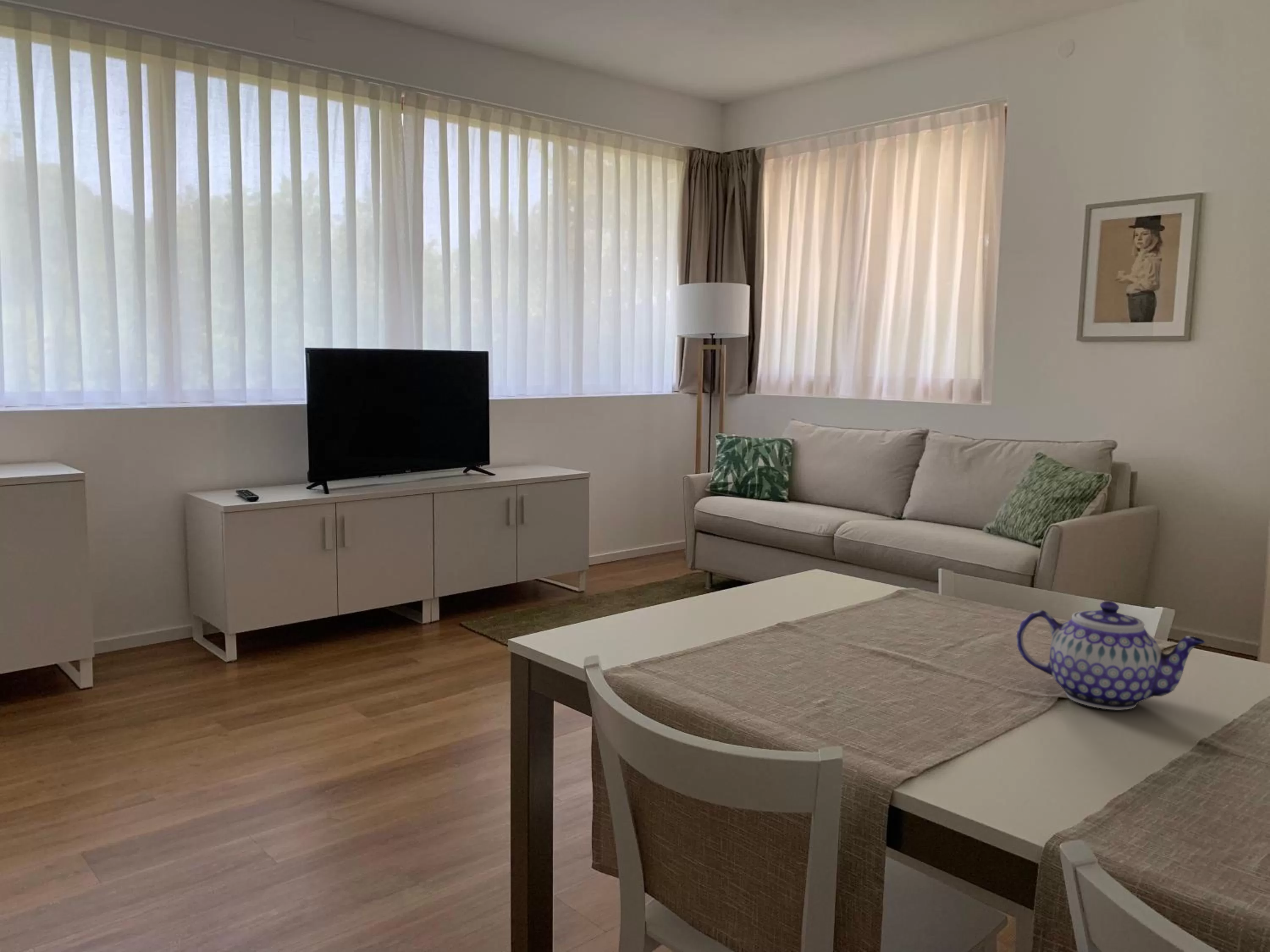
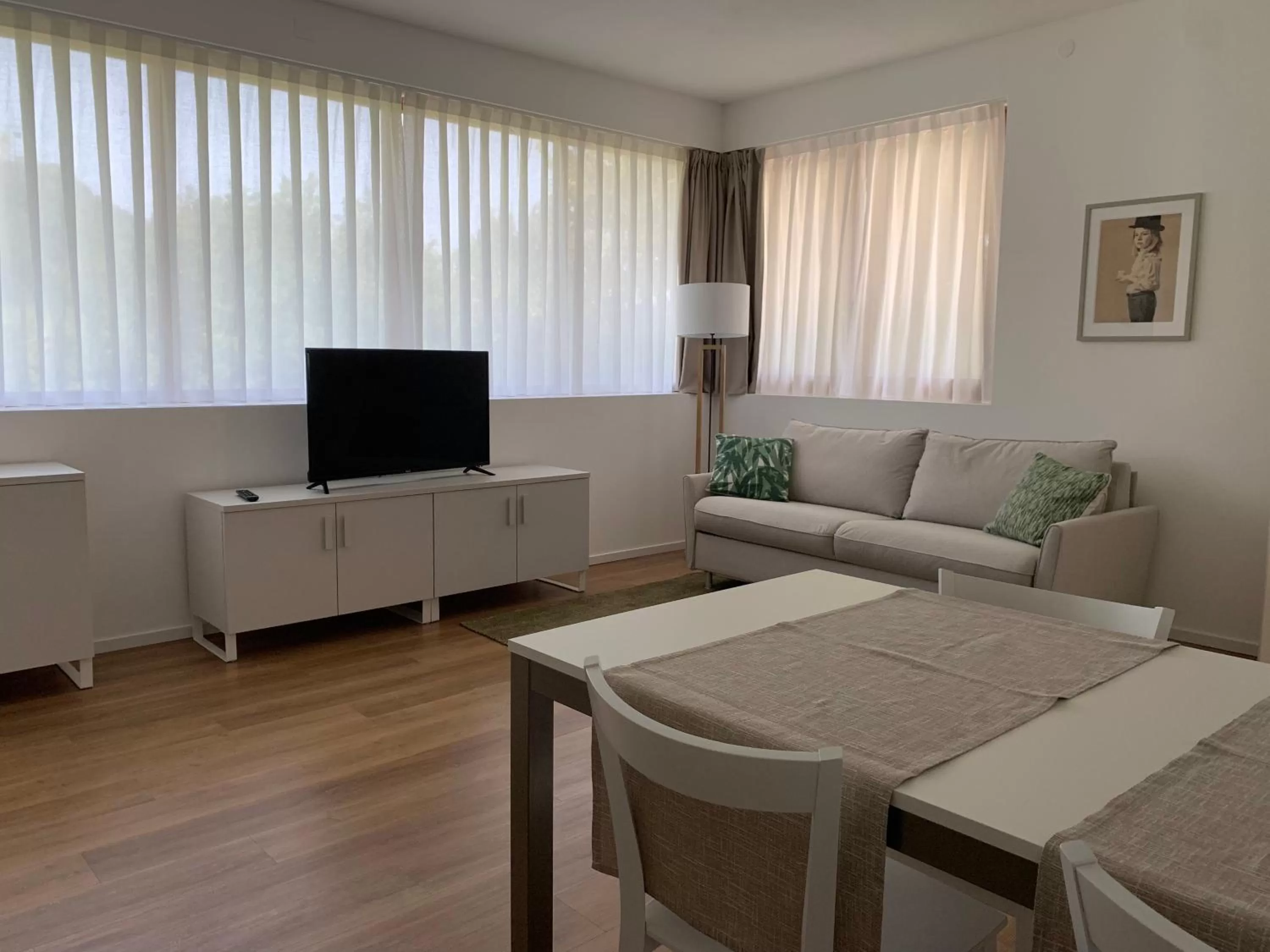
- teapot (1105, 650)
